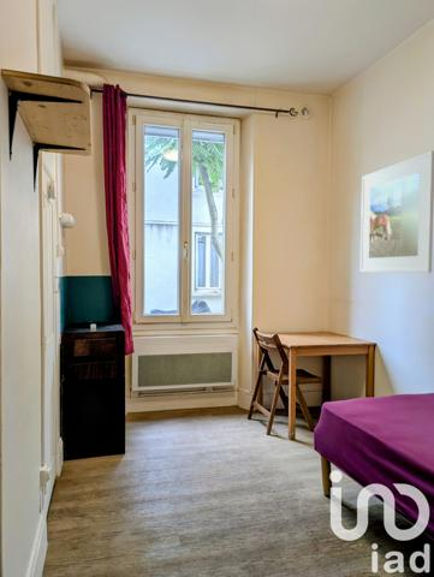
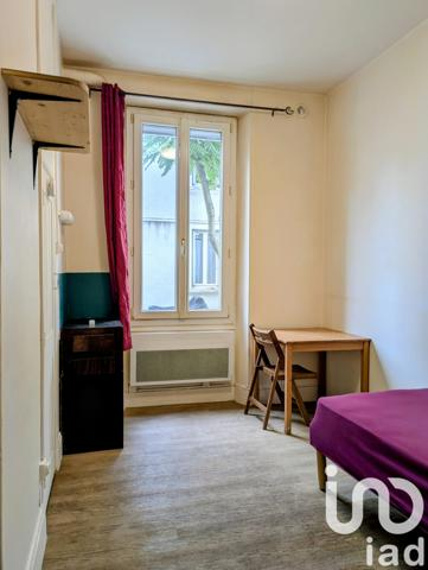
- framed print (392, 219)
